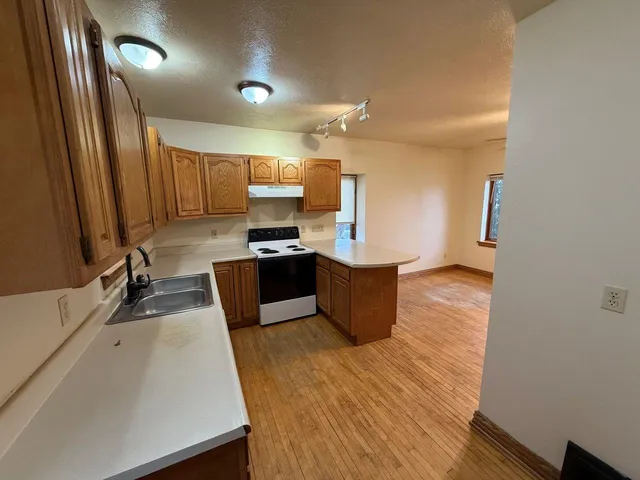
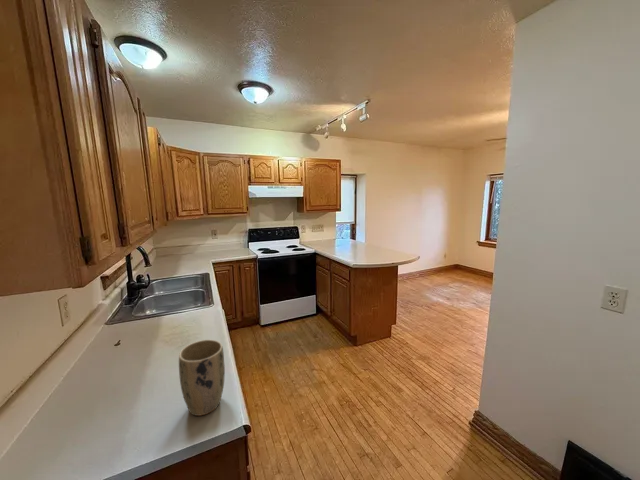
+ plant pot (203, 377)
